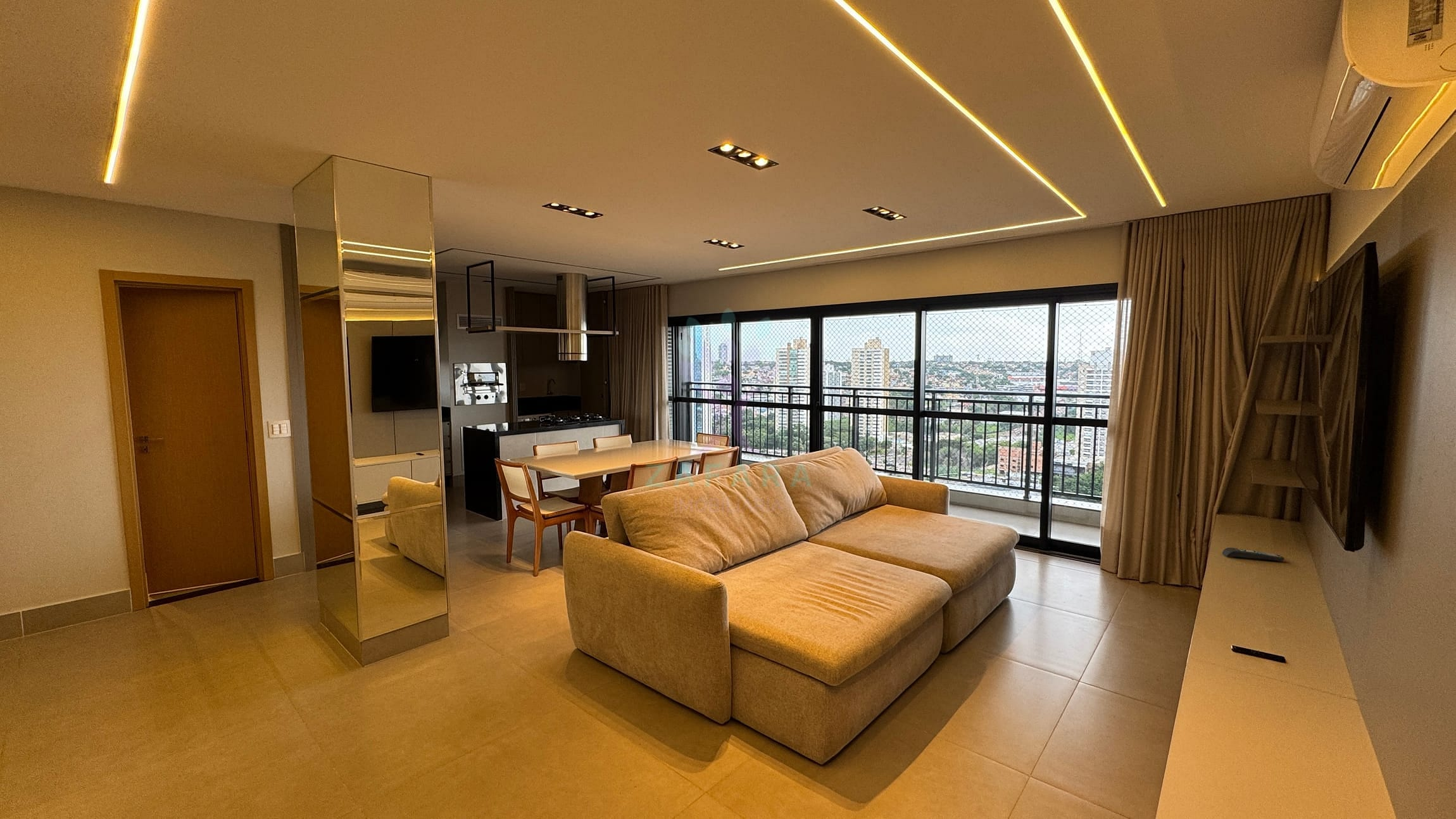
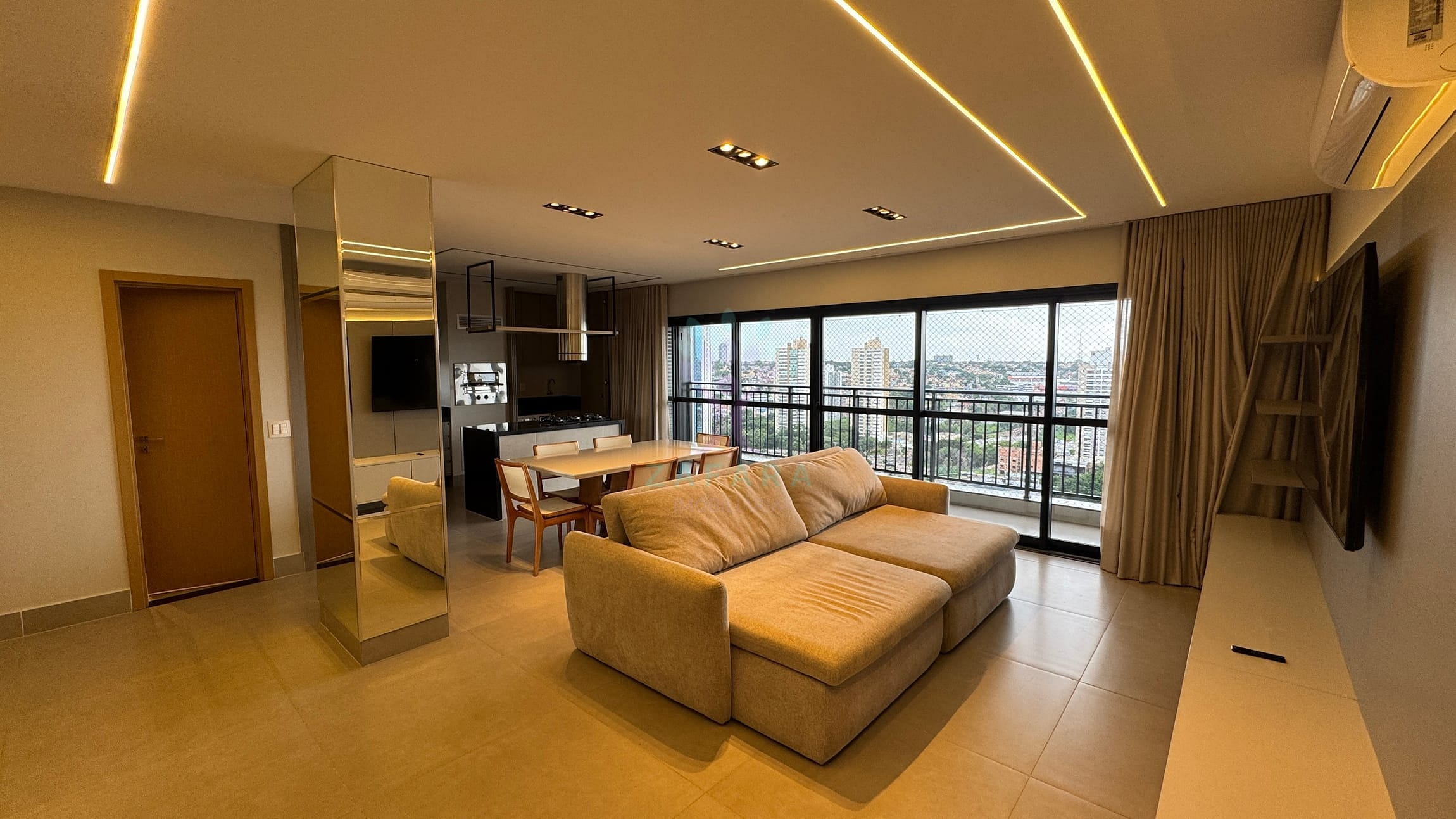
- remote control (1252, 554)
